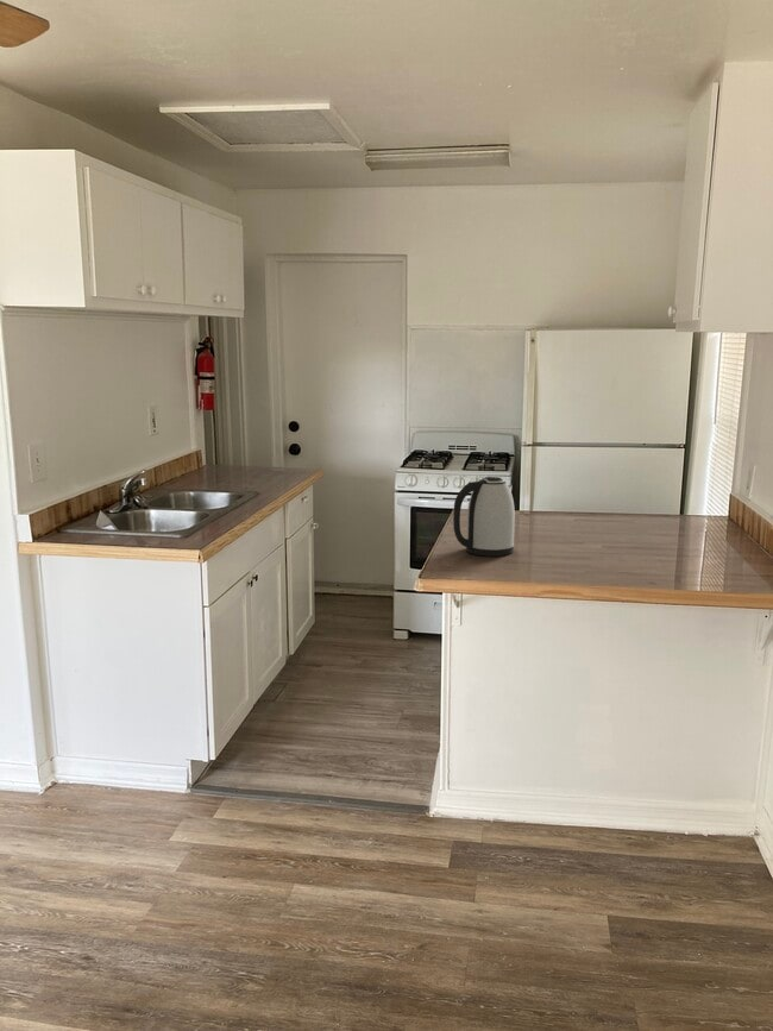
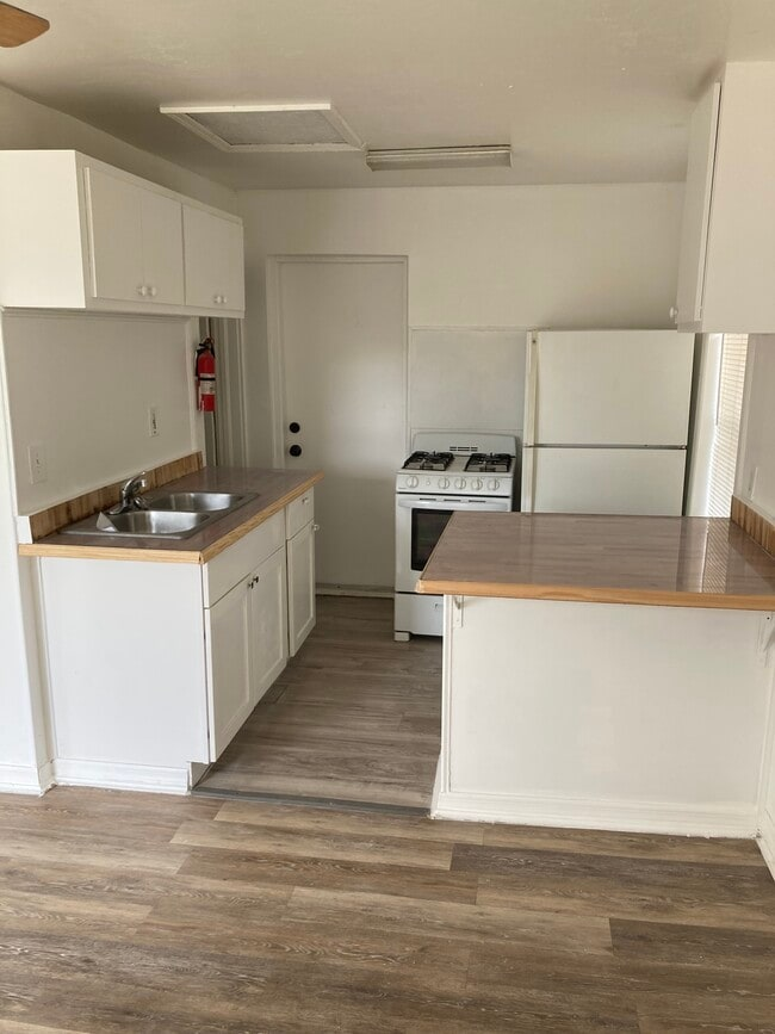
- kettle (483, 515)
